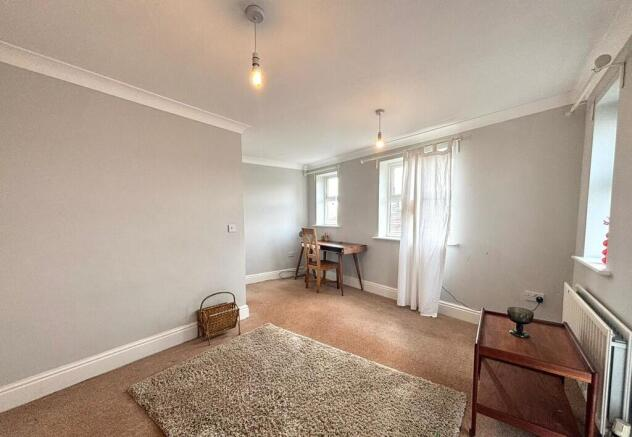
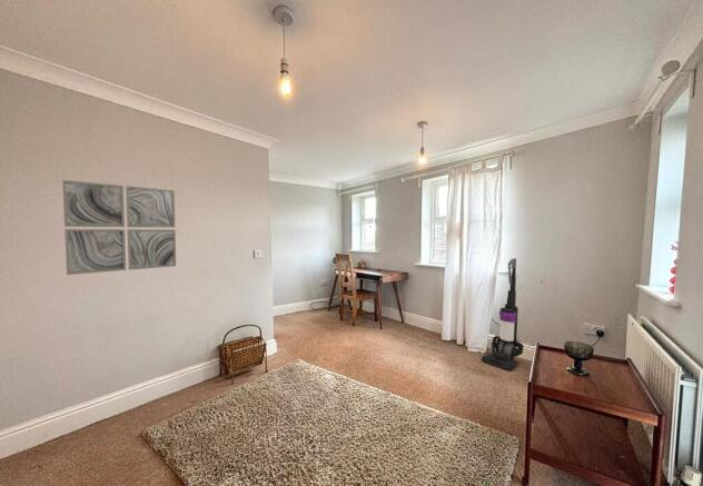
+ vacuum cleaner (506, 310)
+ wall art (127, 229)
